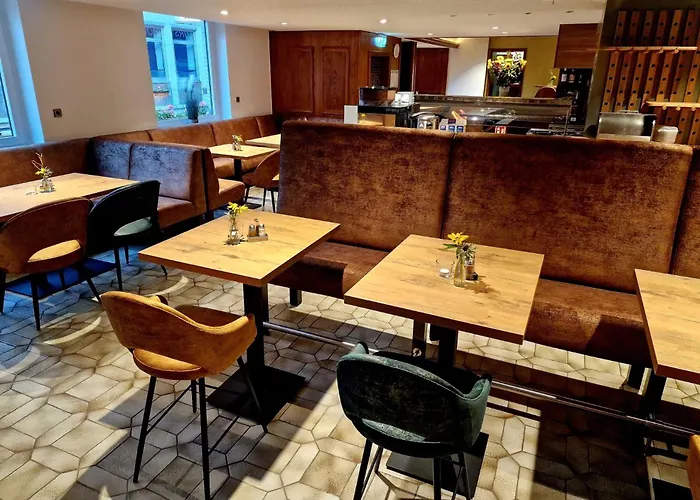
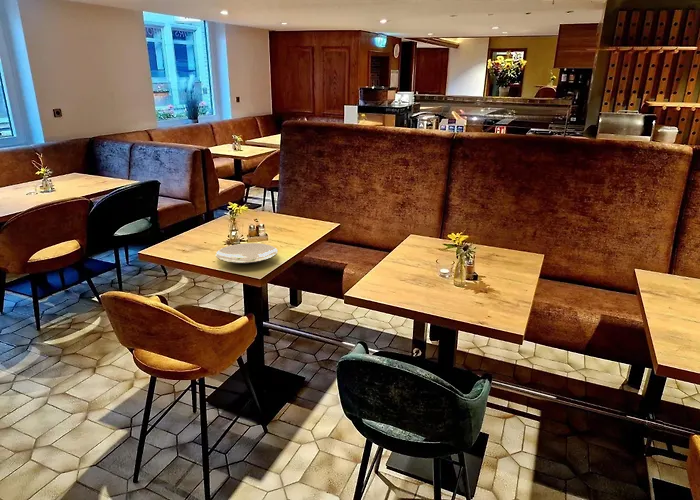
+ plate (247, 255)
